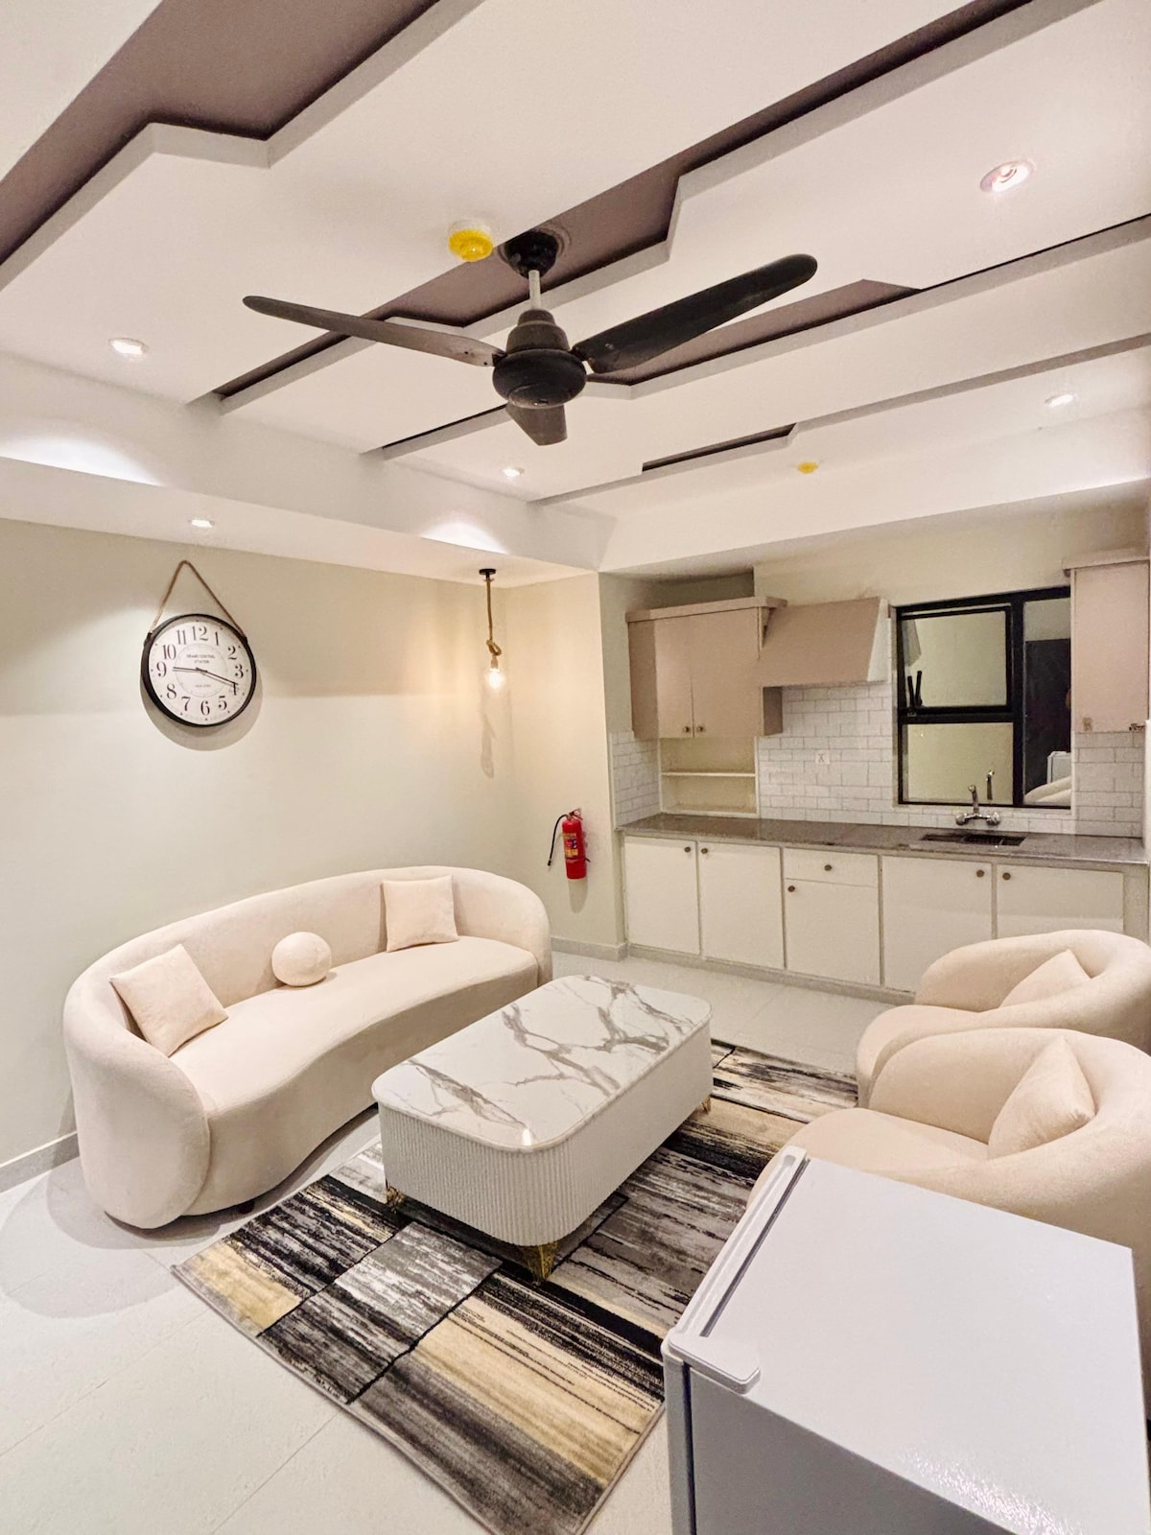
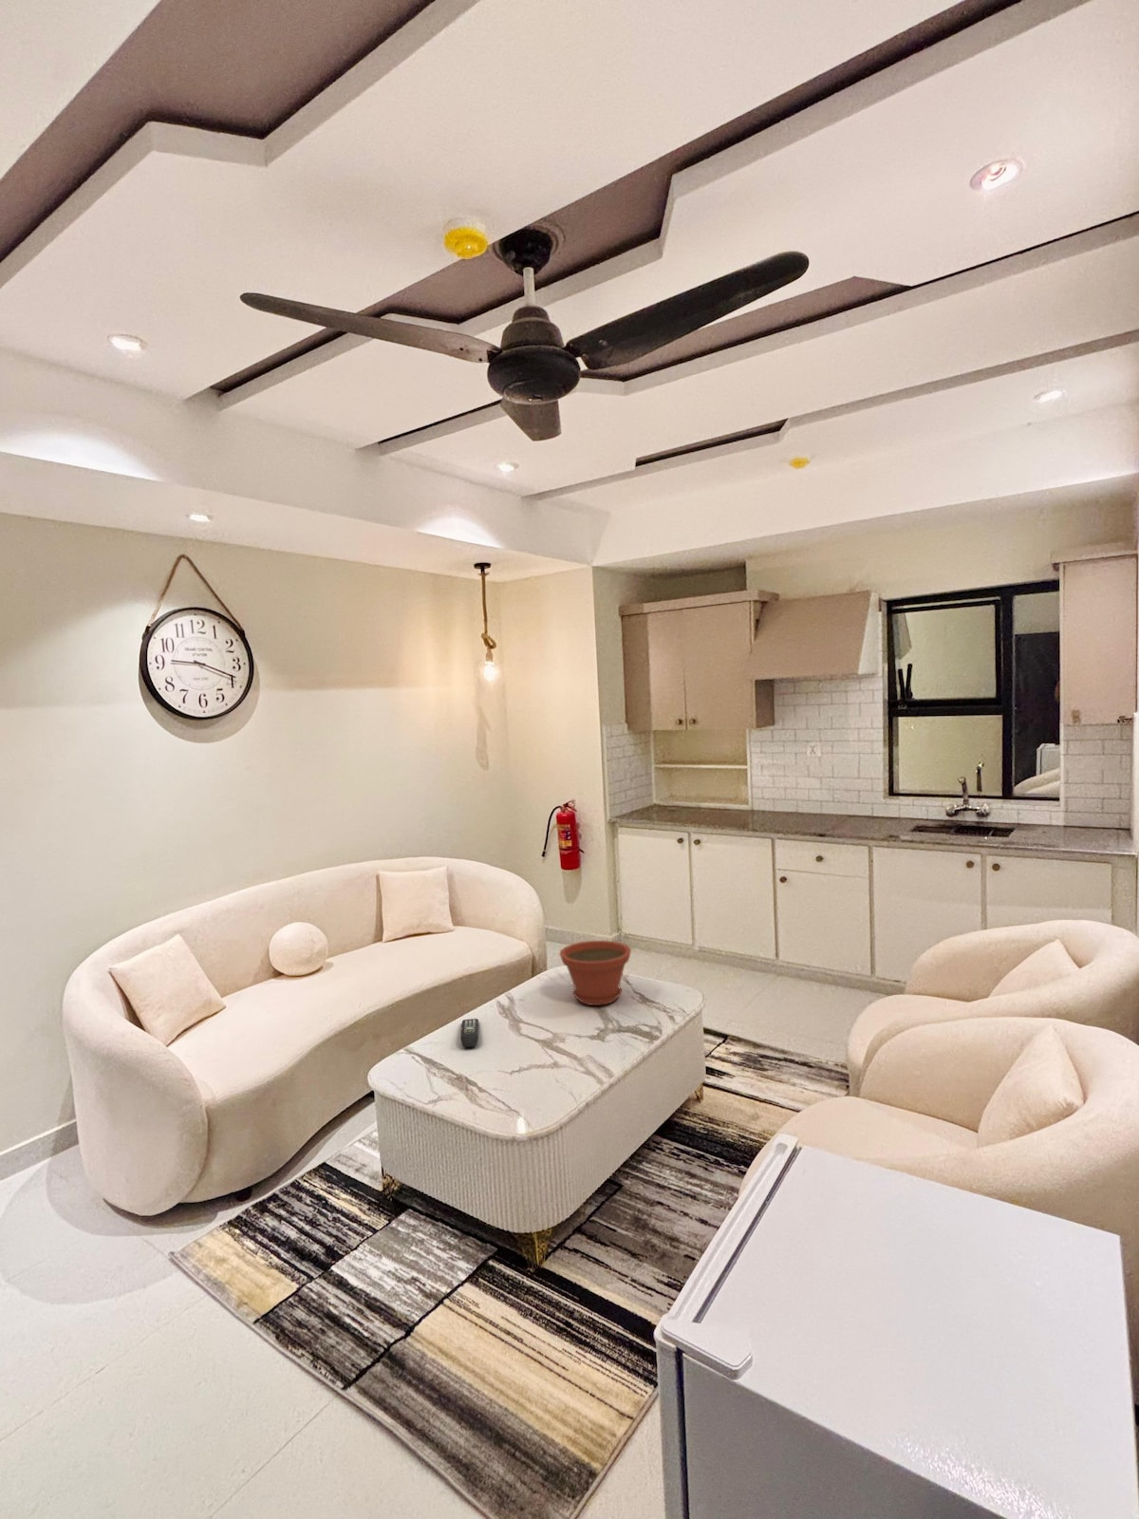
+ plant pot (596, 974)
+ remote control (470, 1030)
